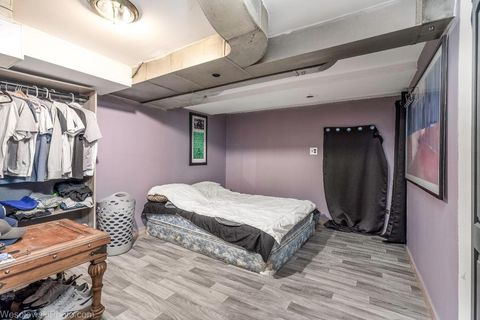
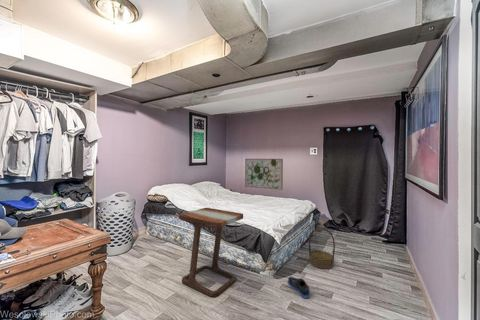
+ sneaker (298, 283)
+ side table (214, 248)
+ wall art (262, 173)
+ basket (321, 251)
